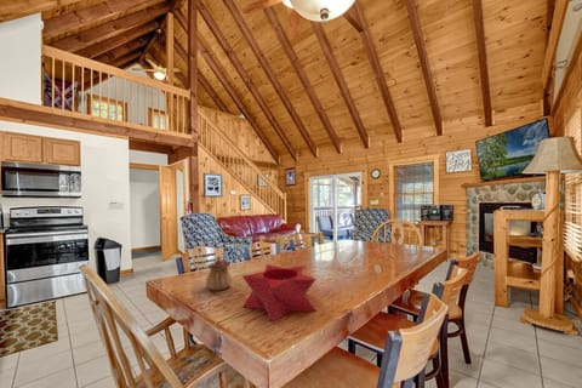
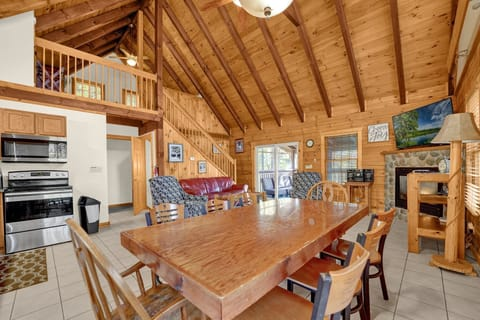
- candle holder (280, 290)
- teapot (218, 272)
